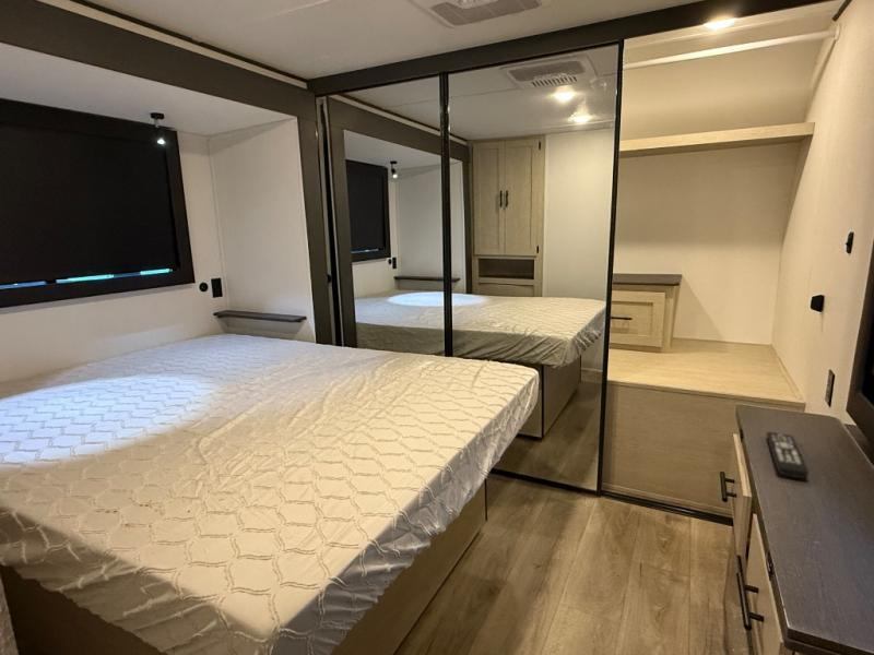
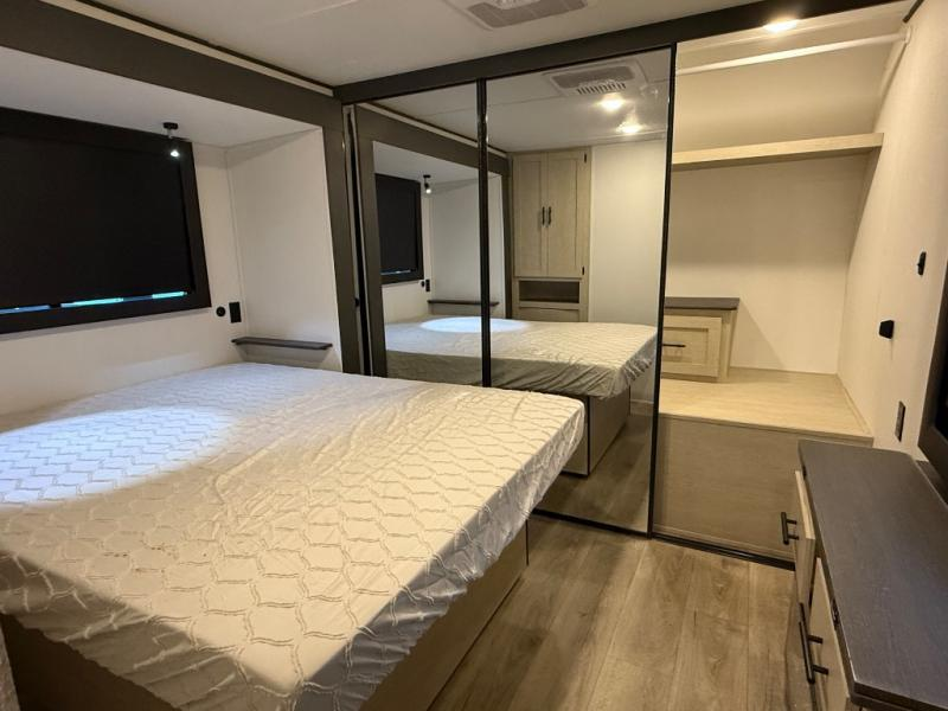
- remote control (786, 453)
